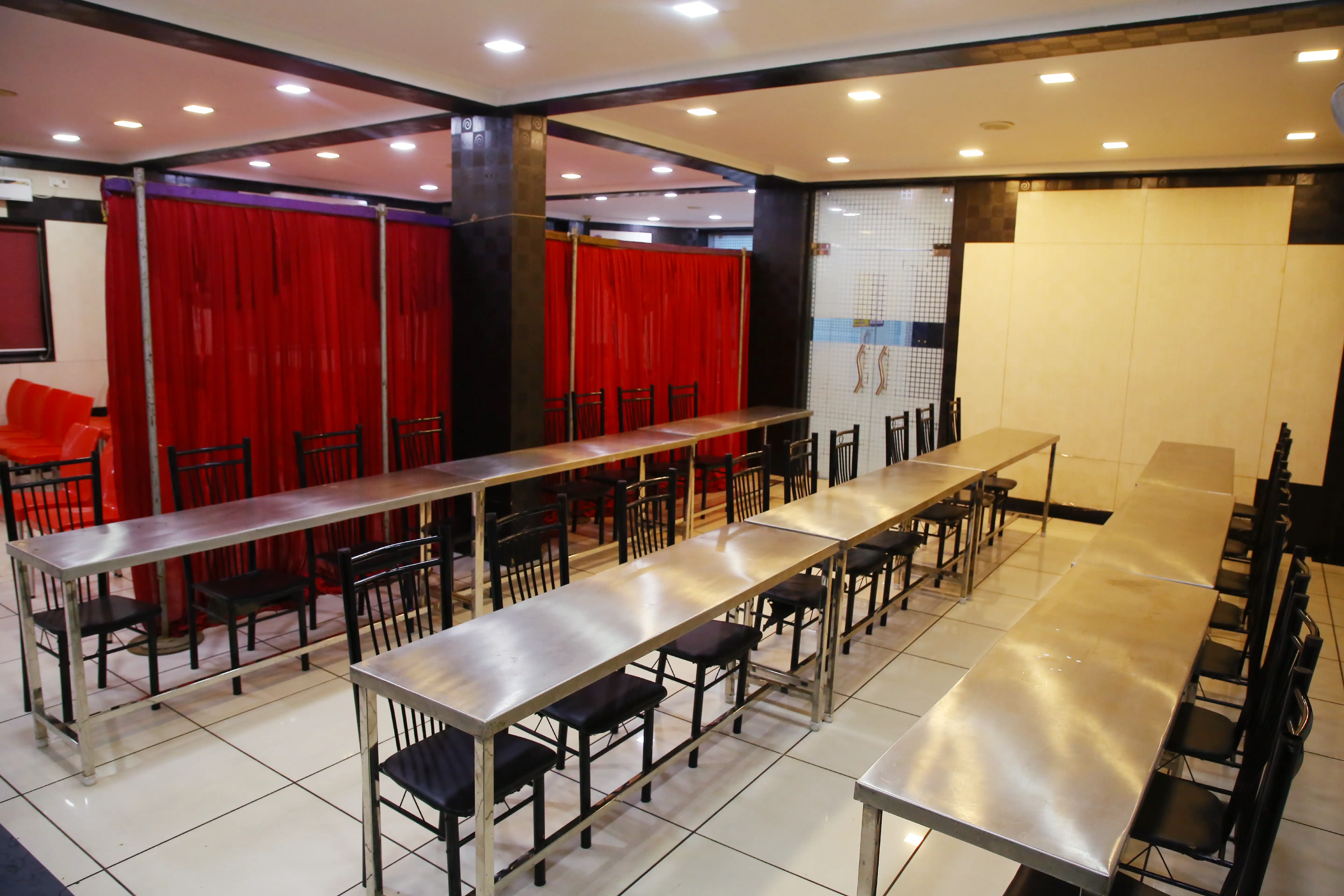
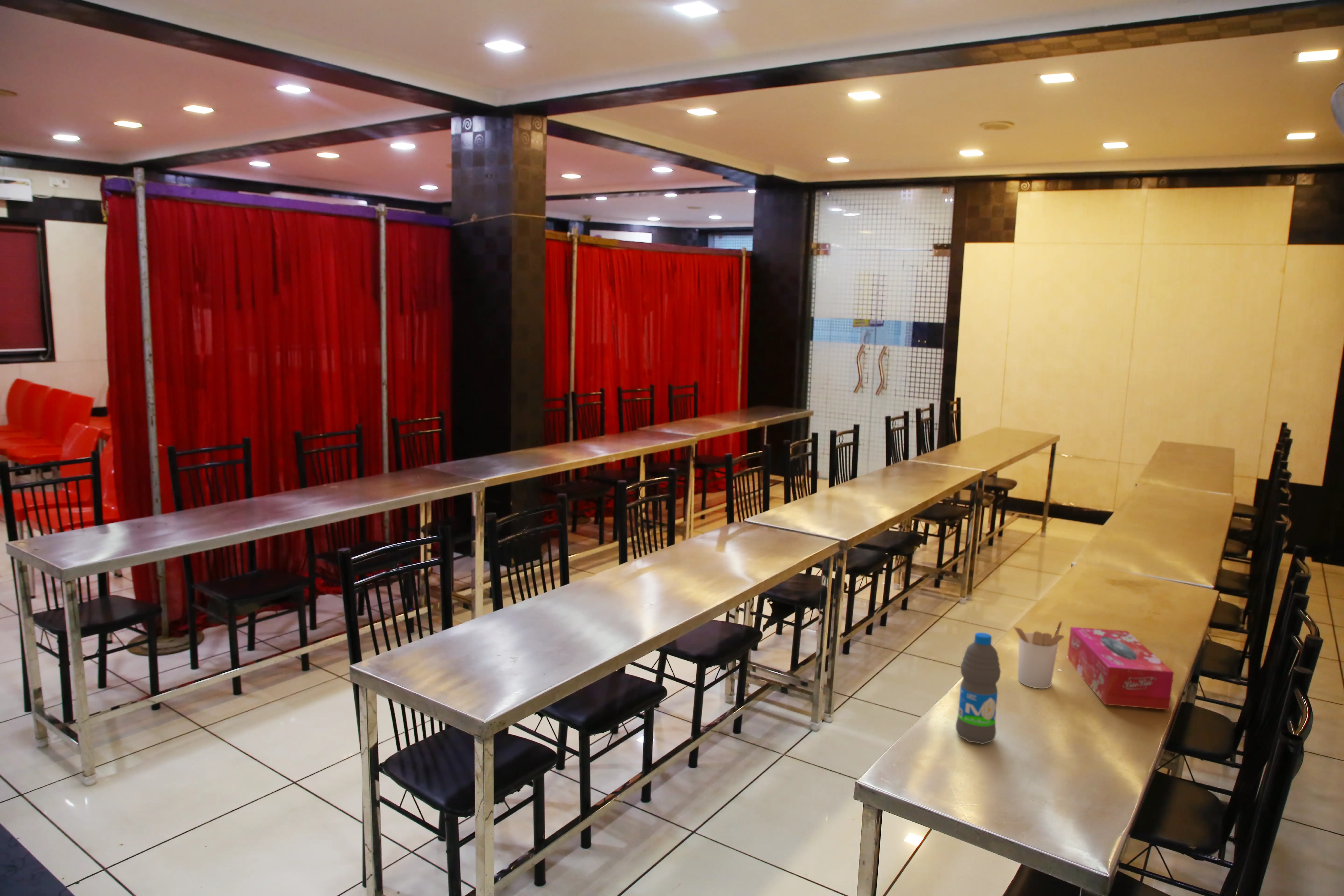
+ utensil holder (1040, 654)
+ water bottle (979, 686)
+ tissue box (1117, 665)
